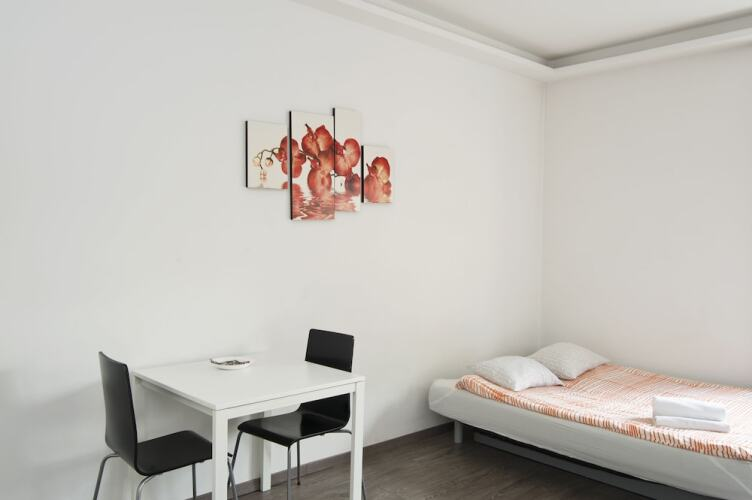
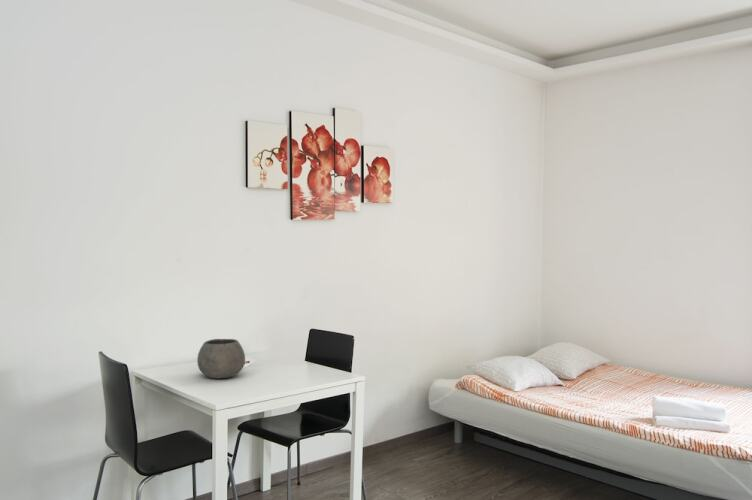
+ bowl (221, 358)
